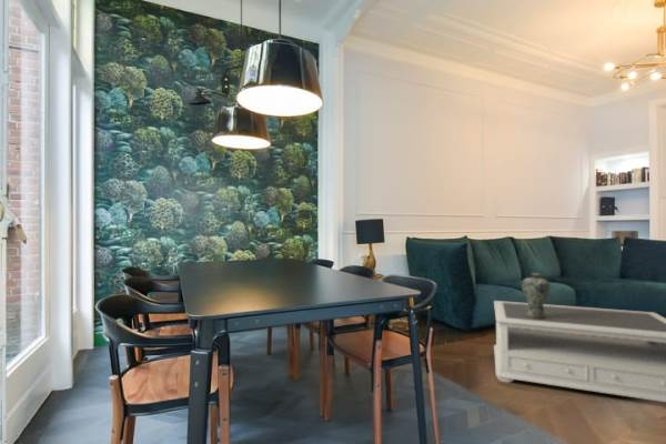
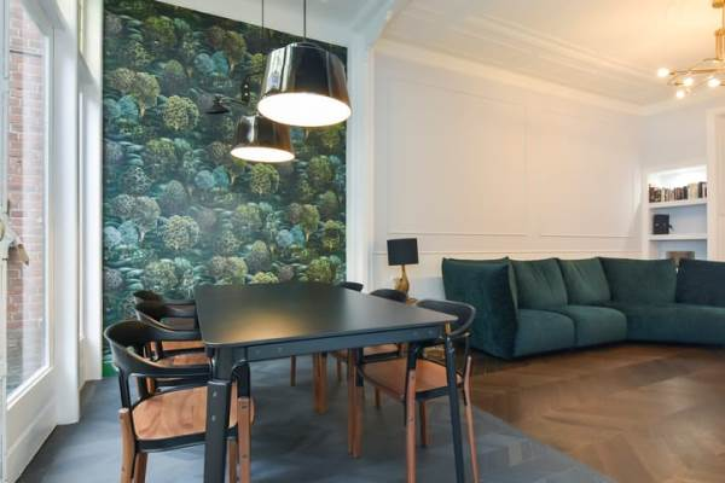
- coffee table (578, 345)
- vase (535, 294)
